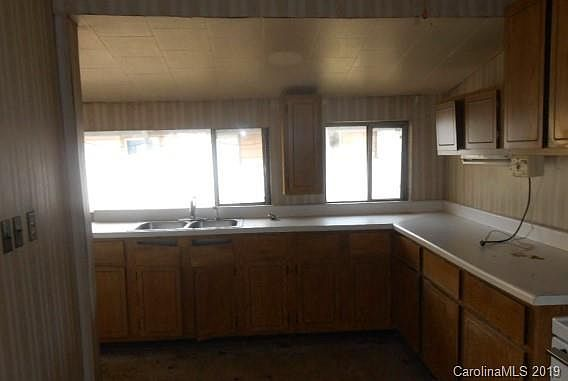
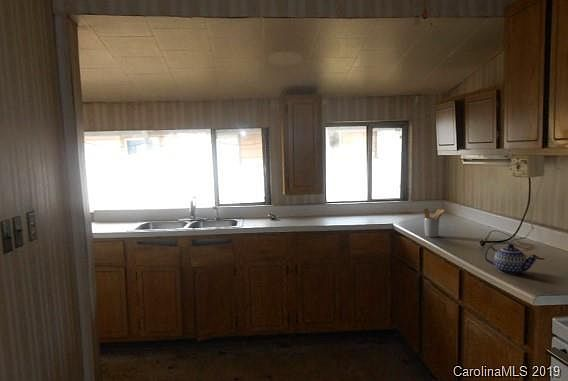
+ utensil holder (434, 222)
+ teapot (509, 257)
